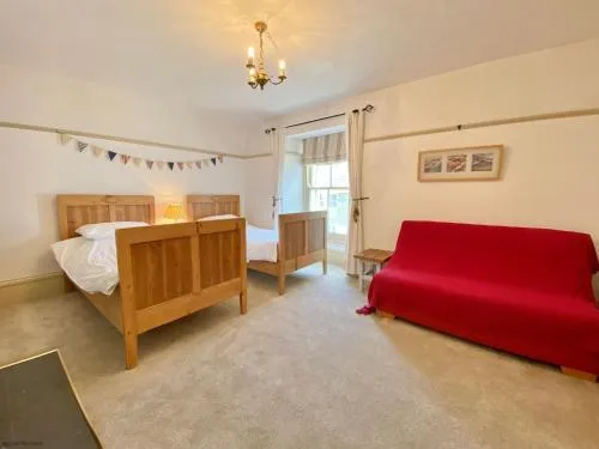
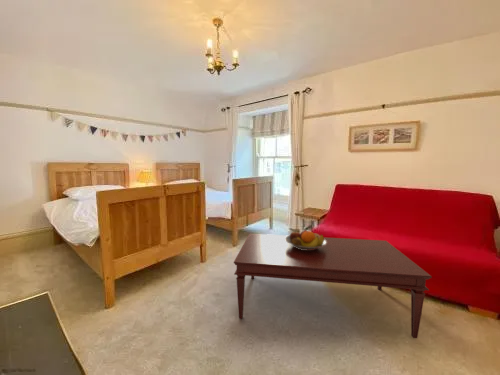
+ fruit bowl (305, 238)
+ coffee table (318, 276)
